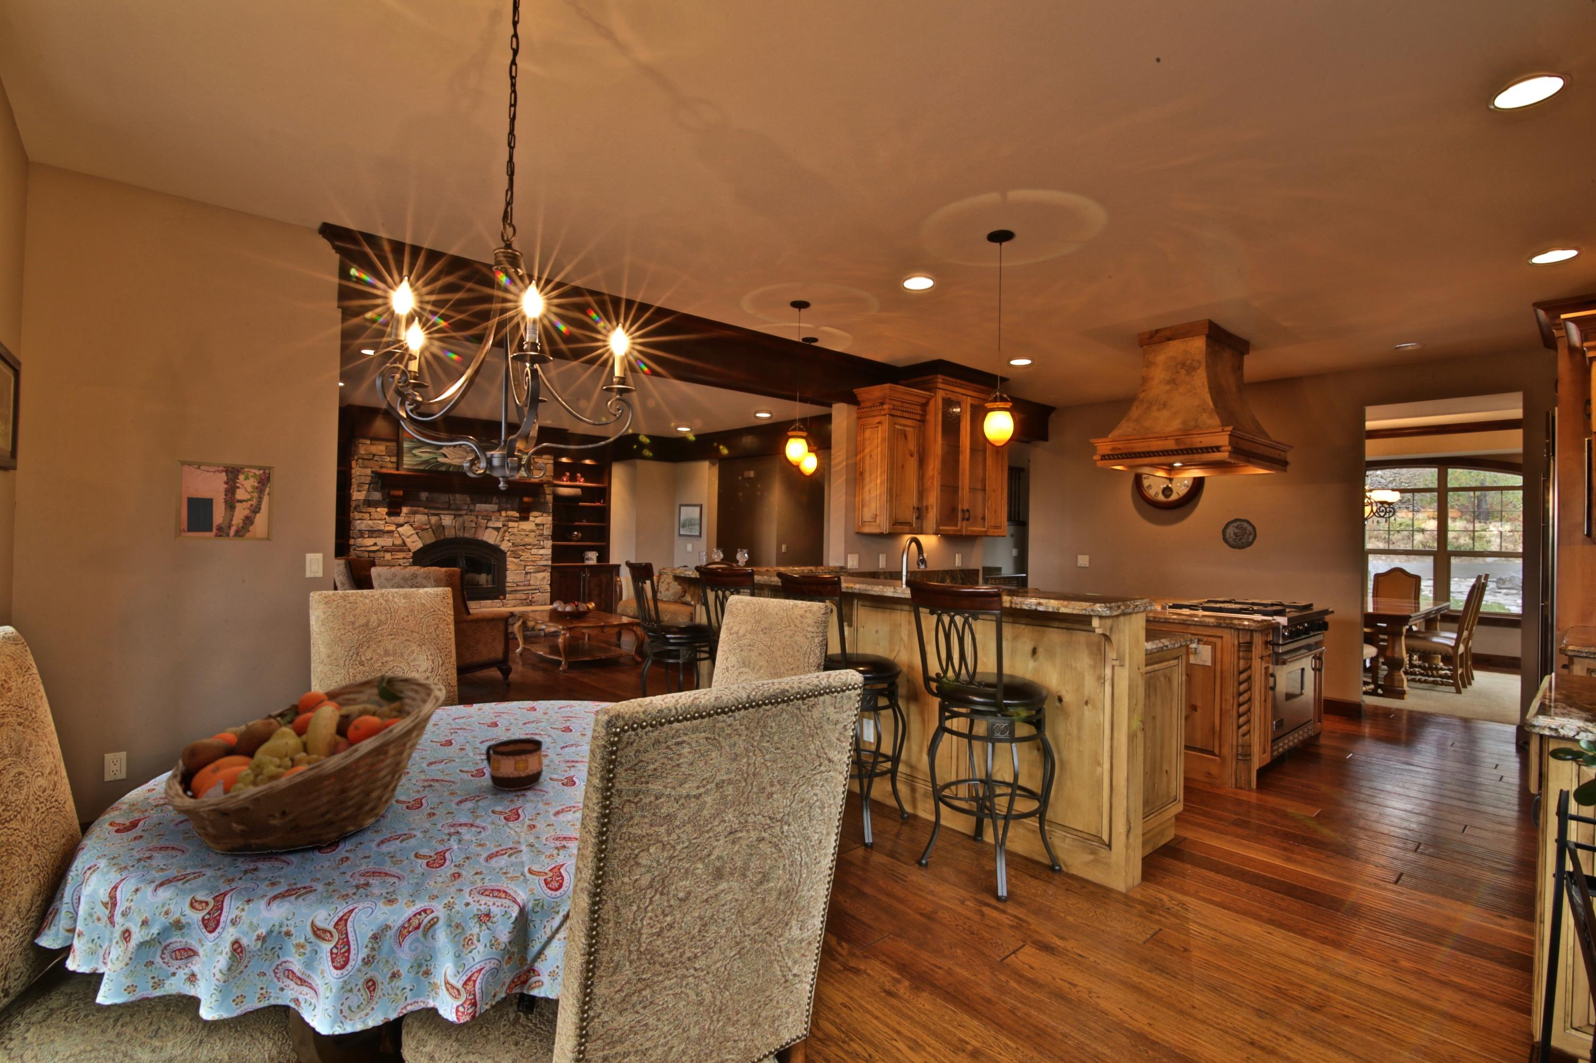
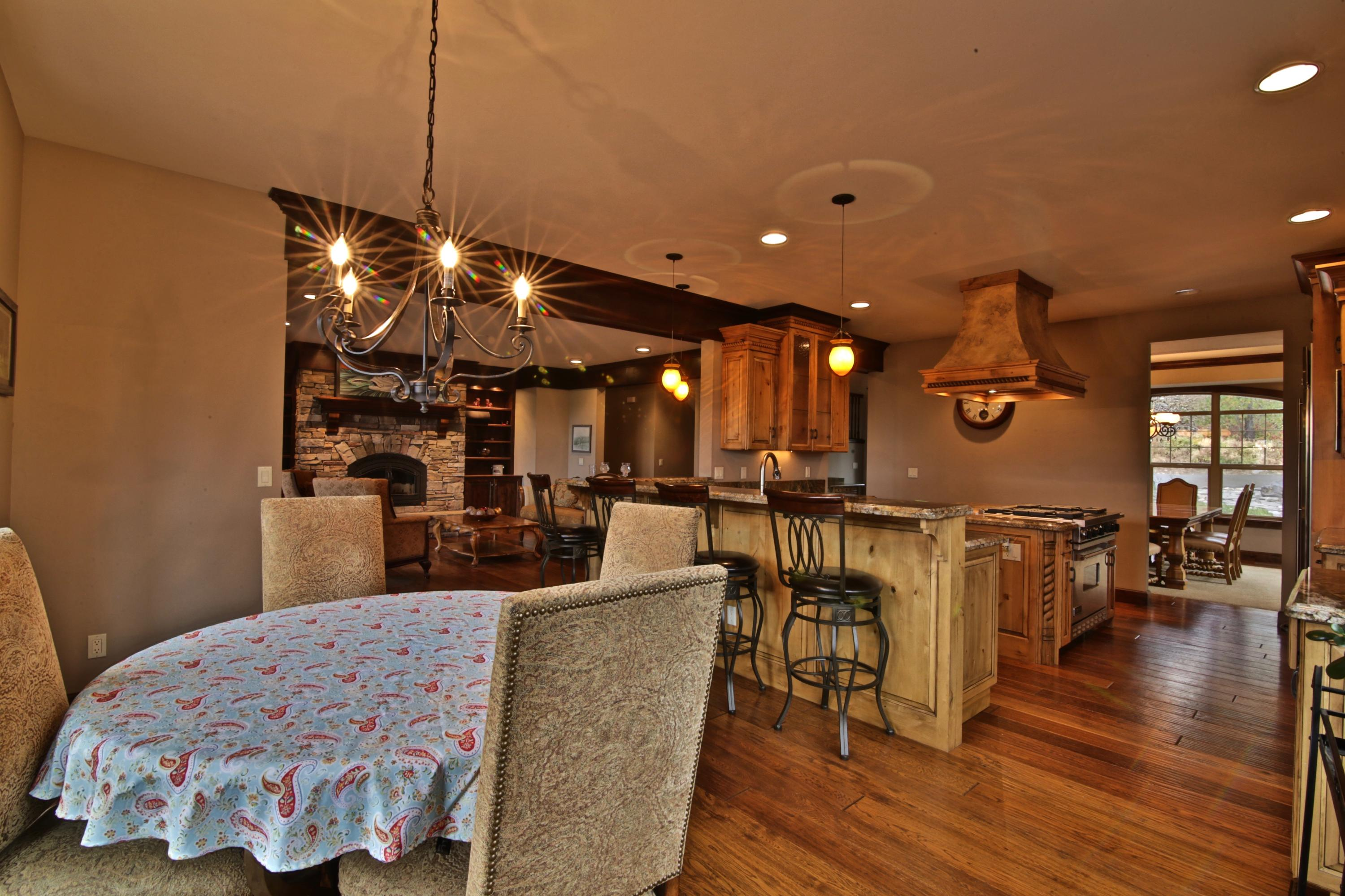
- wall art (225, 502)
- fruit basket (314, 752)
- decorative plate (1239, 534)
- cup (516, 763)
